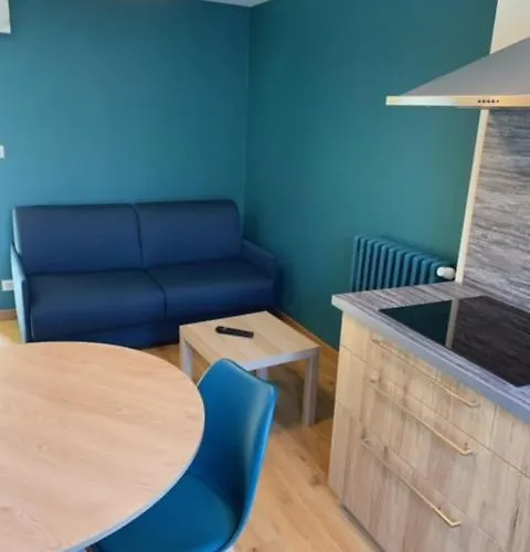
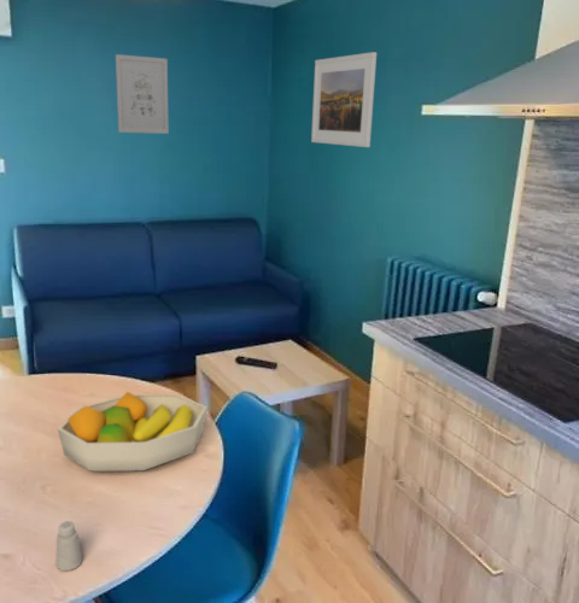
+ saltshaker (68, 544)
+ fruit bowl (135, 426)
+ wall art (142, 95)
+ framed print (340, 101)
